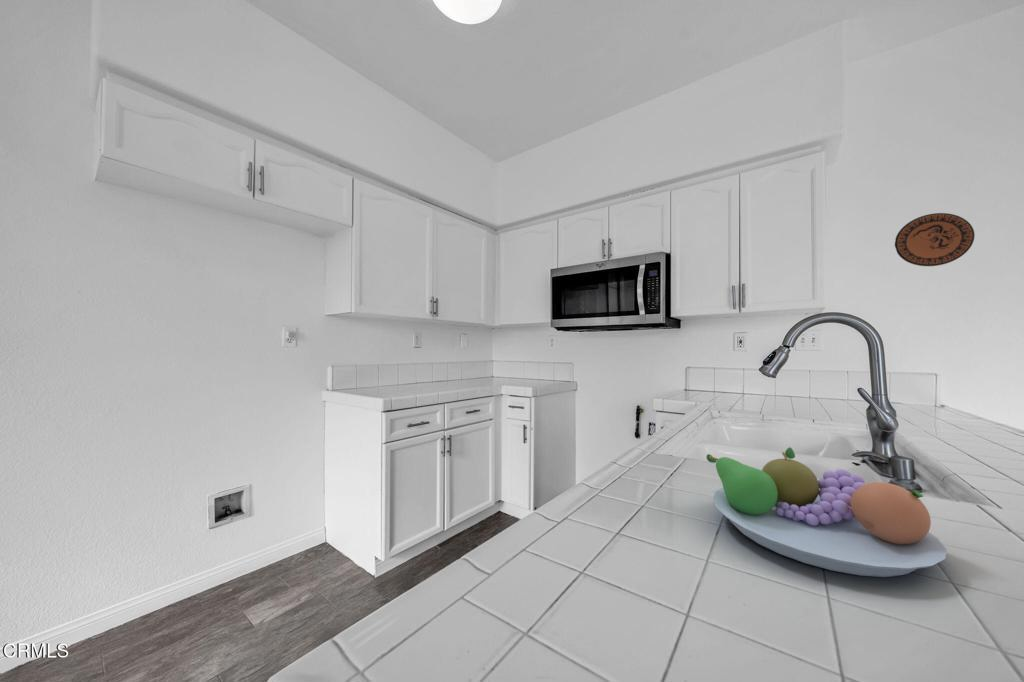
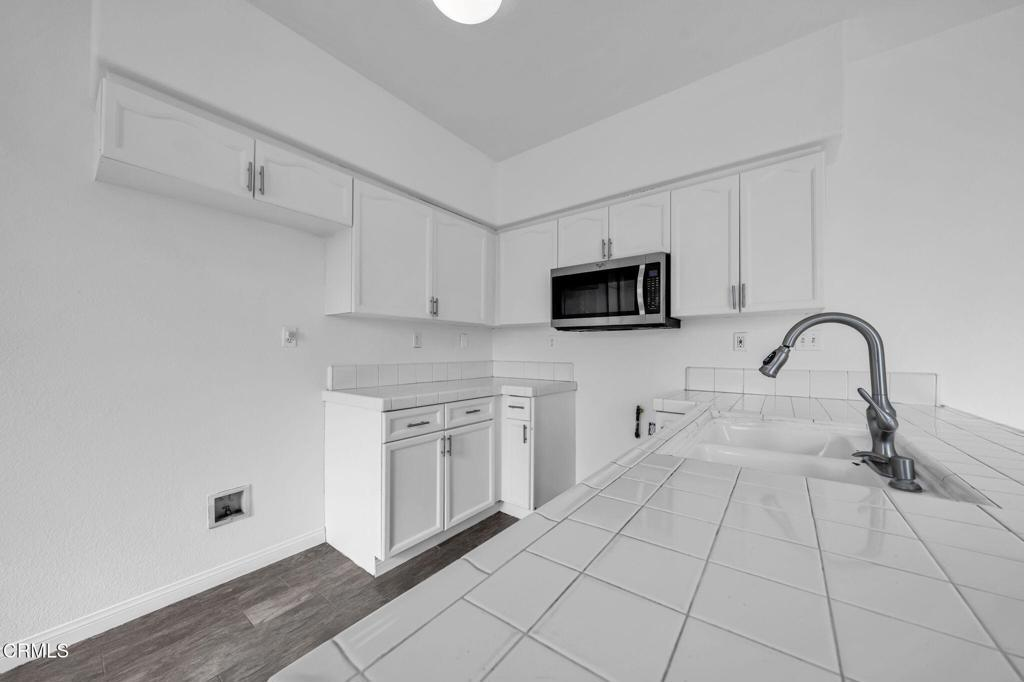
- decorative plate (932, 240)
- fruit bowl (804, 495)
